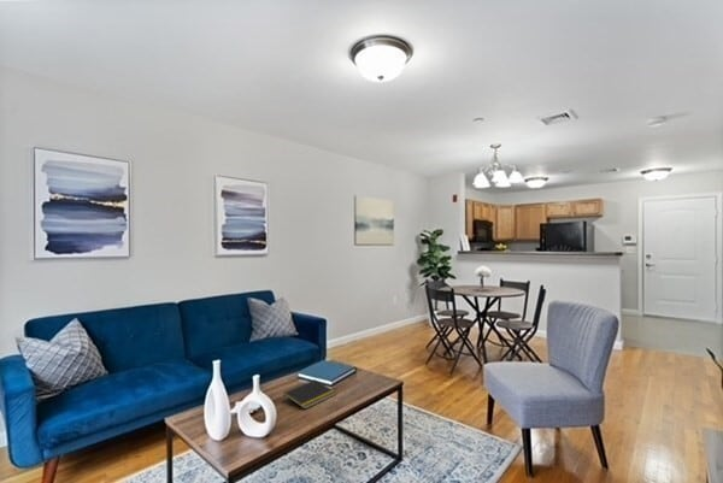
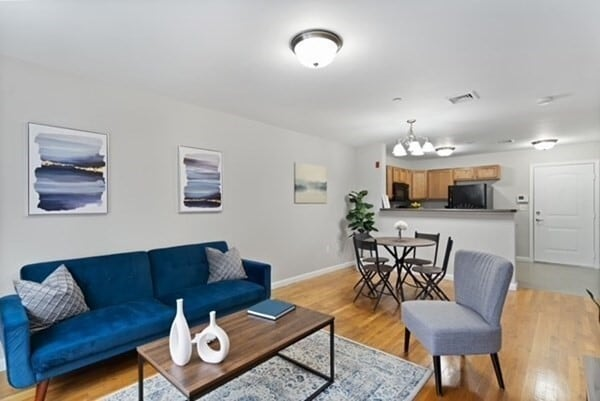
- notepad (310, 393)
